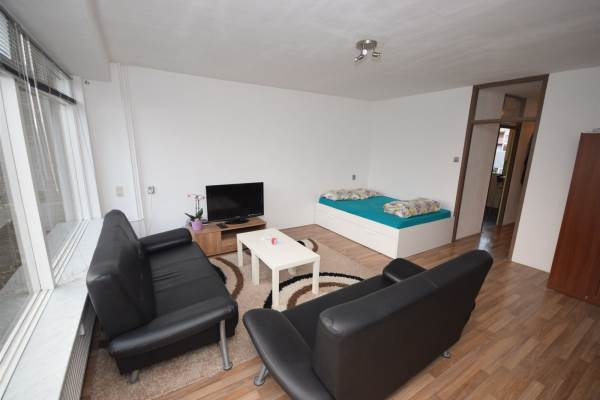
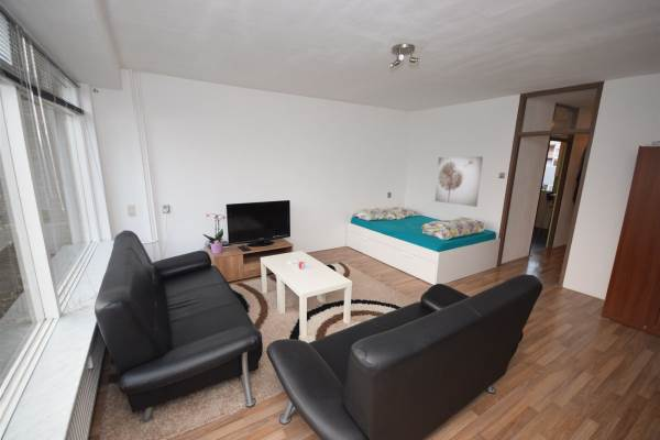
+ wall art (457, 180)
